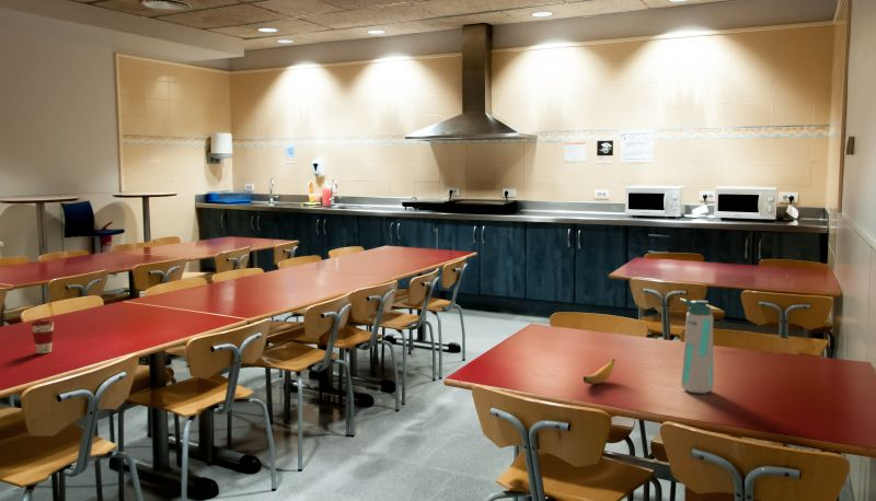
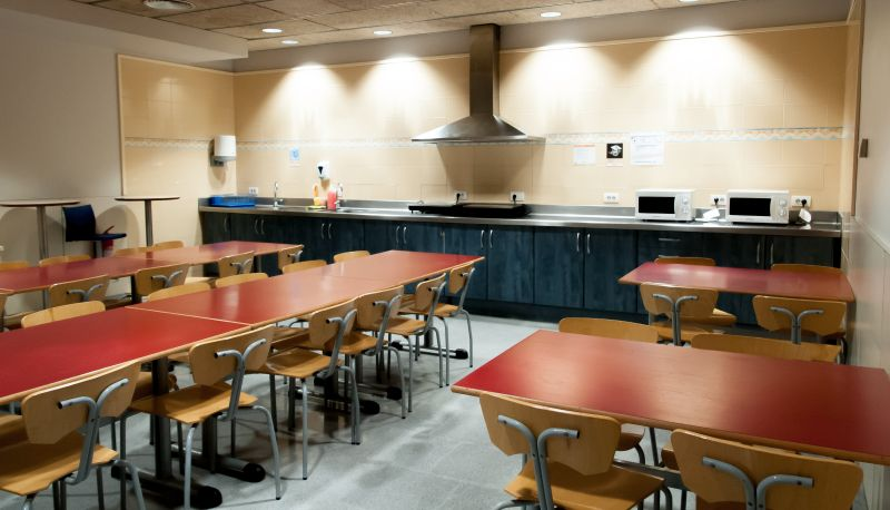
- coffee cup (43, 336)
- banana (599, 373)
- water bottle (696, 345)
